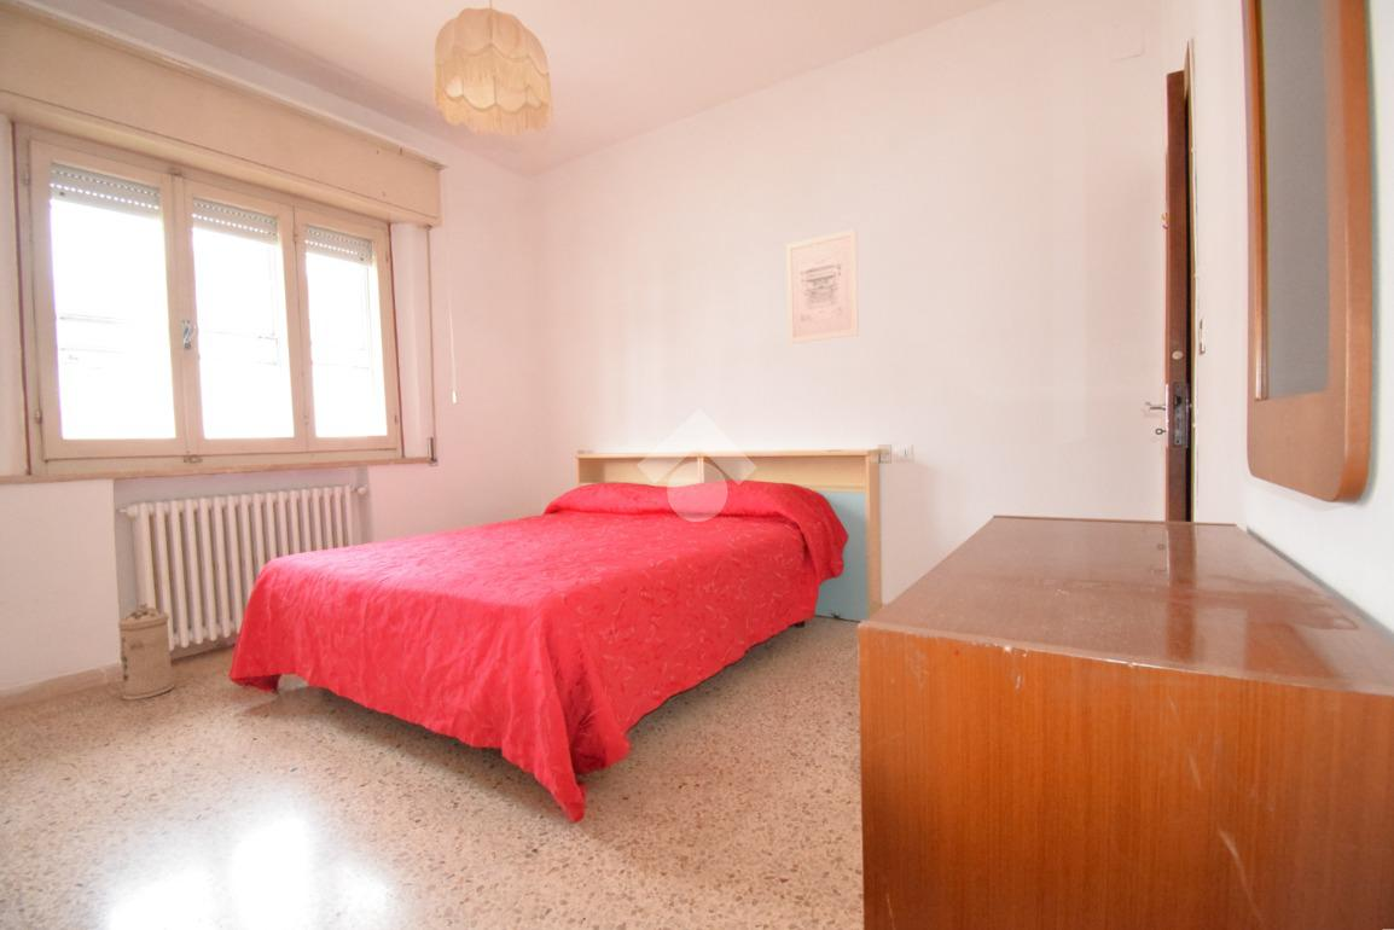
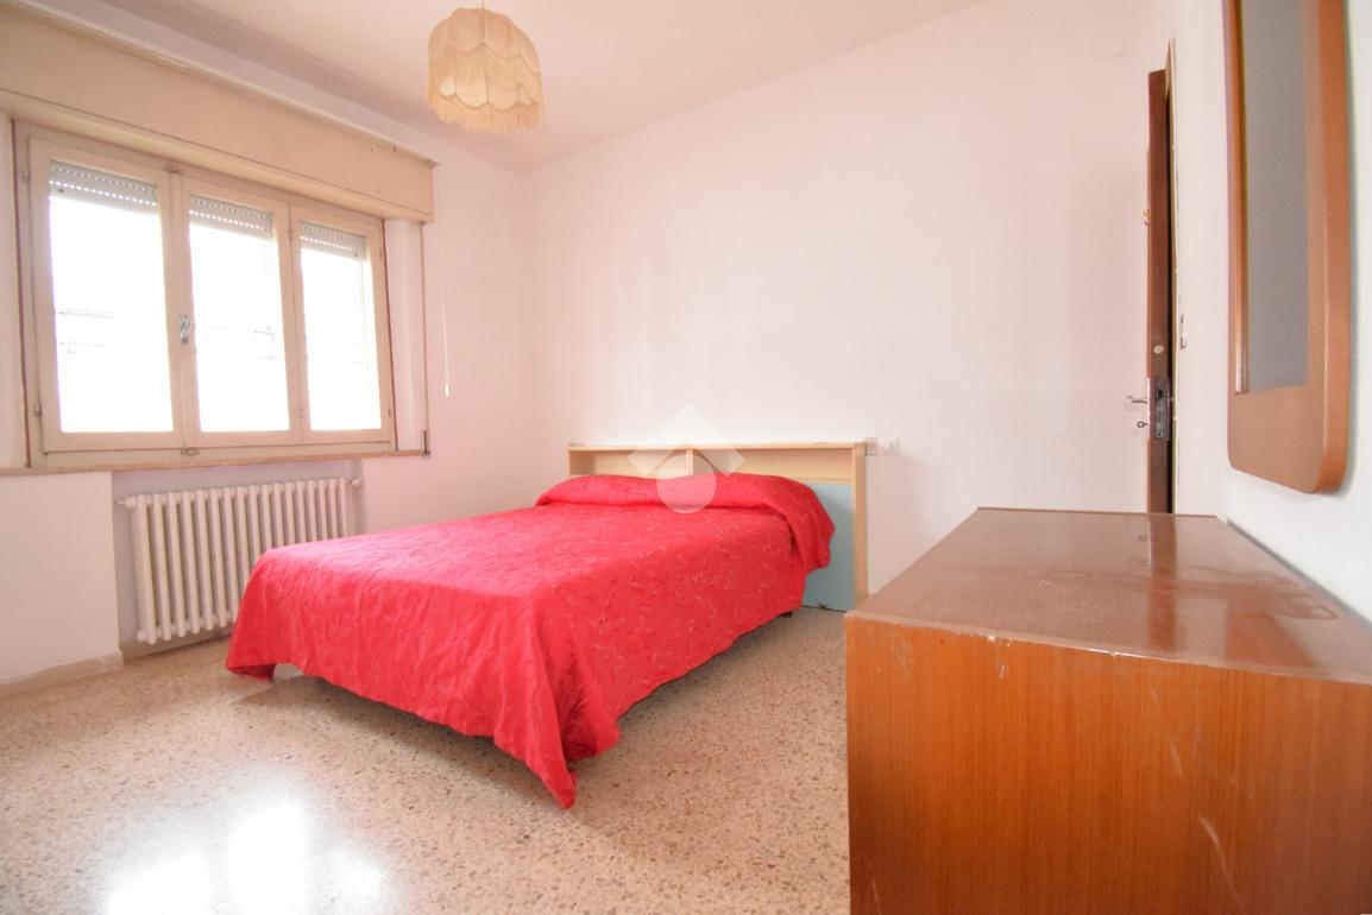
- wall art (820, 287)
- water filter (145, 647)
